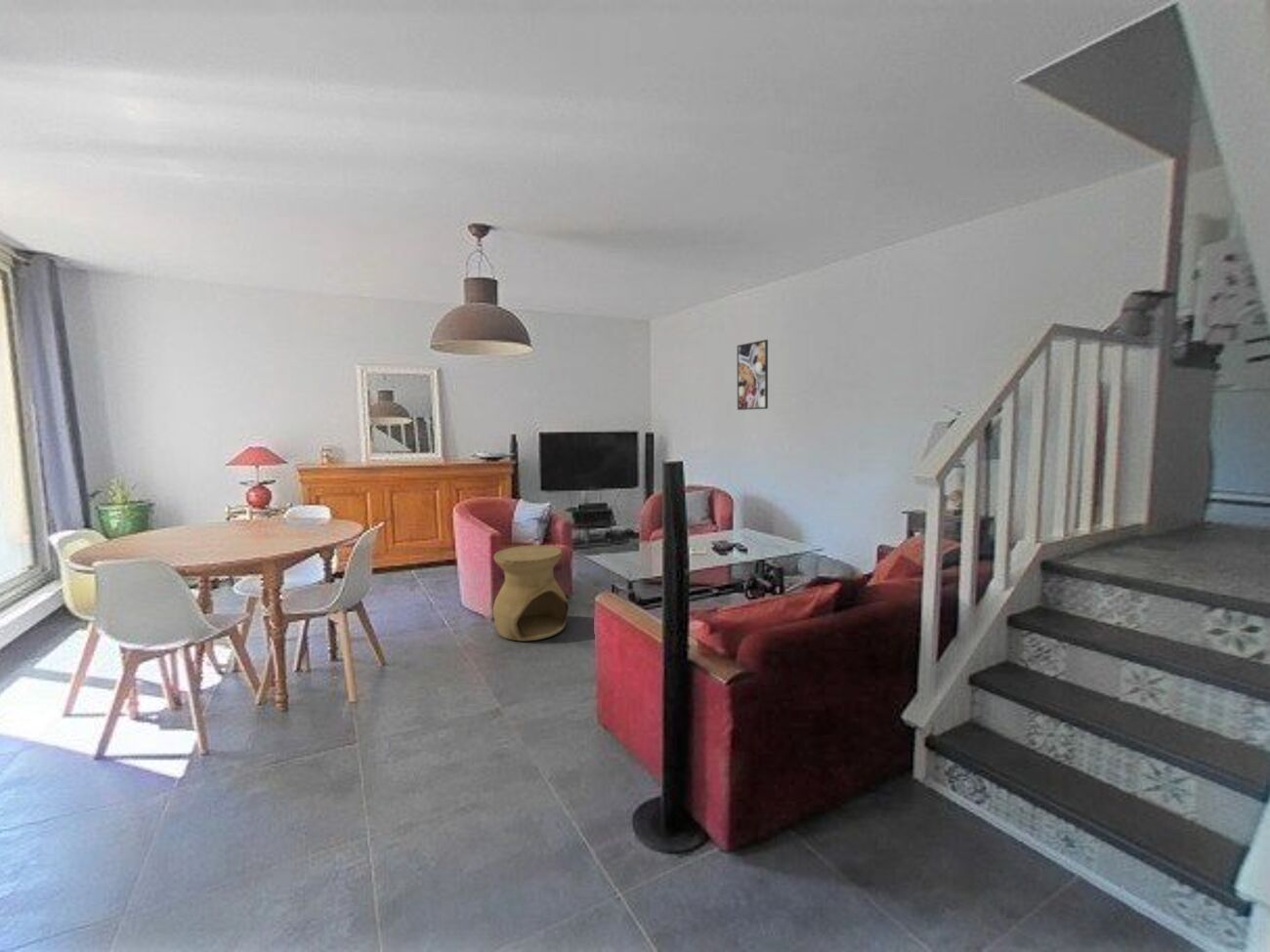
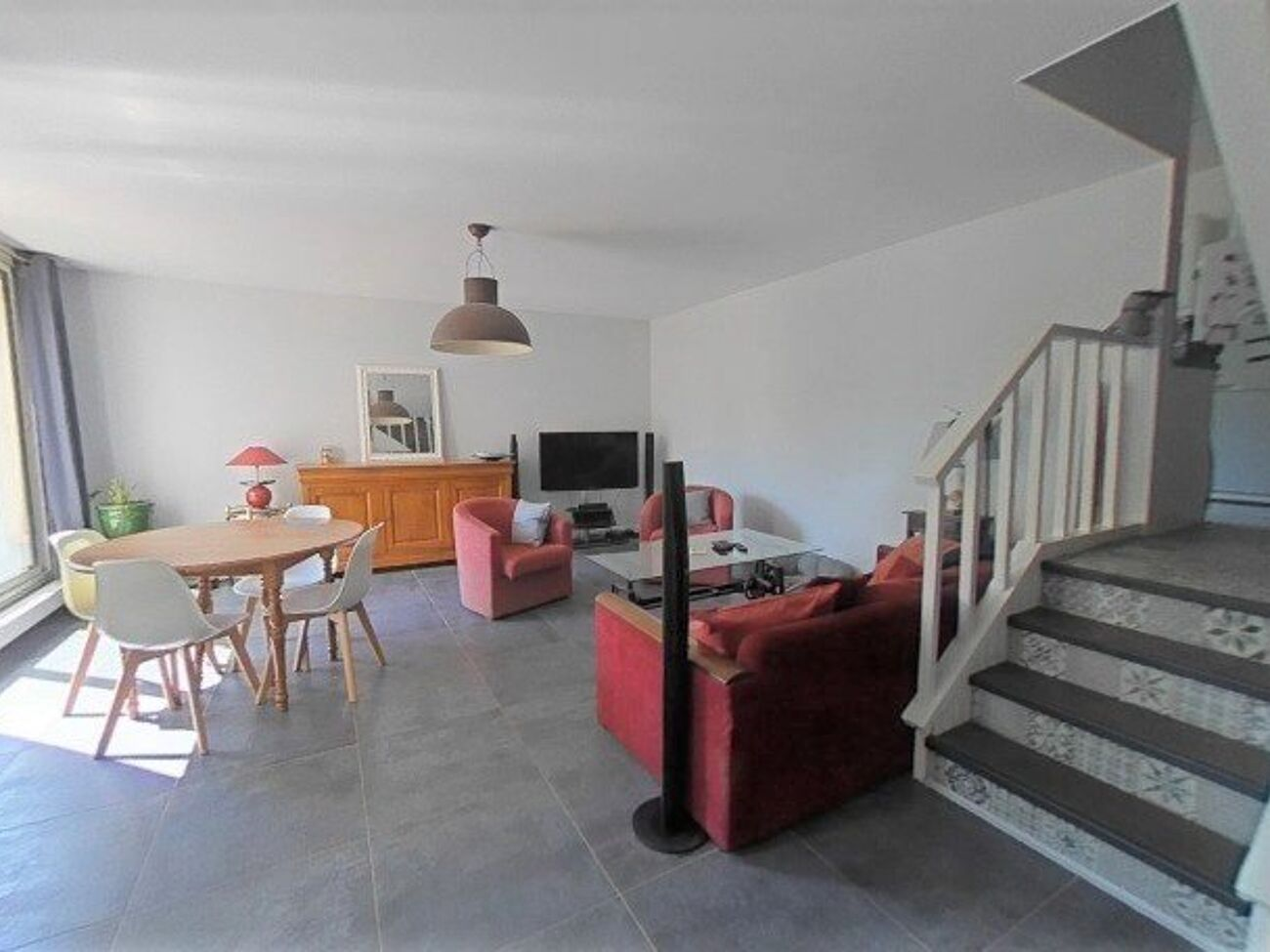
- side table (529, 591)
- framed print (751, 376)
